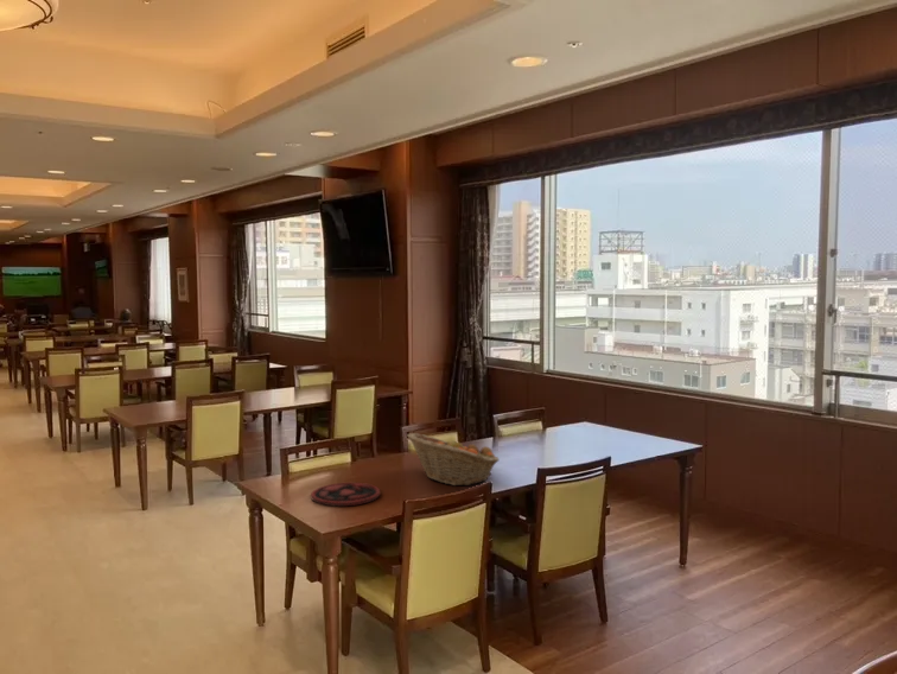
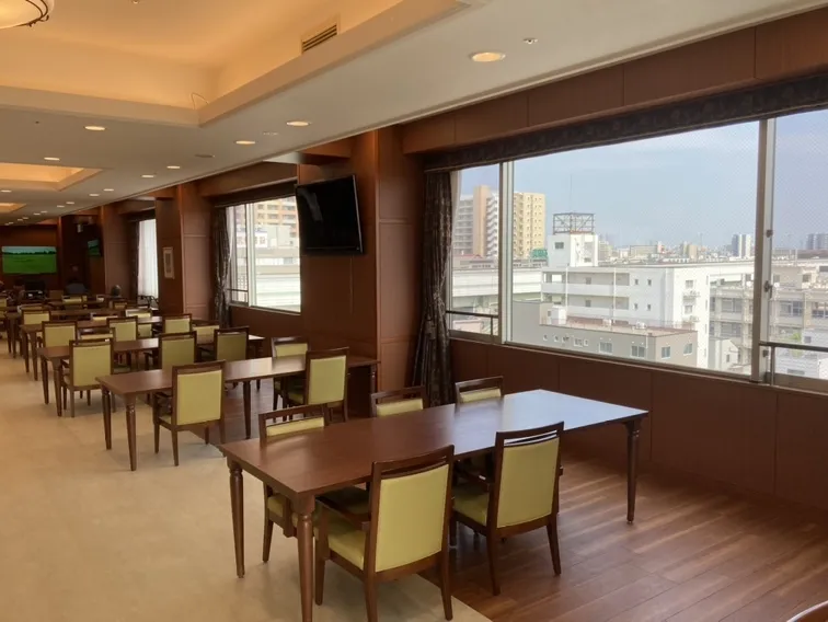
- plate (345, 492)
- fruit basket (452, 454)
